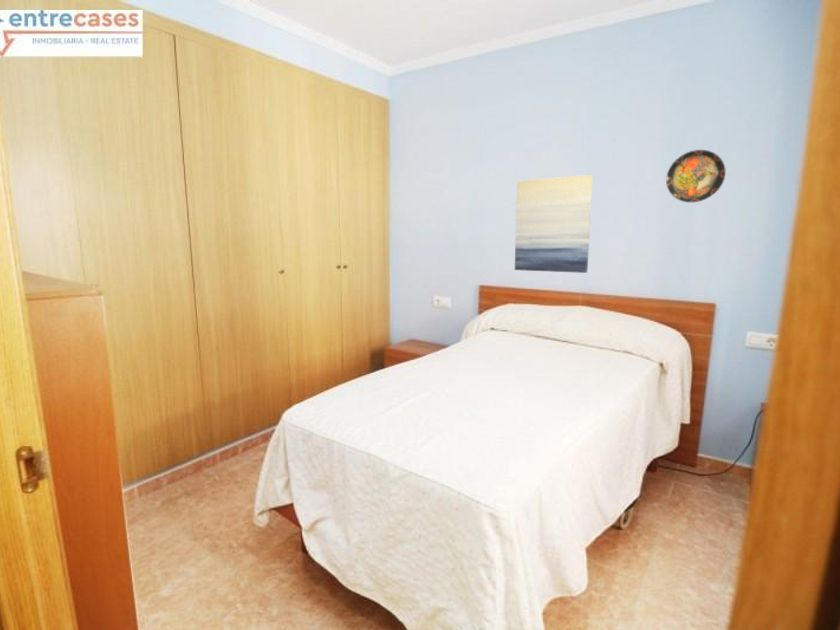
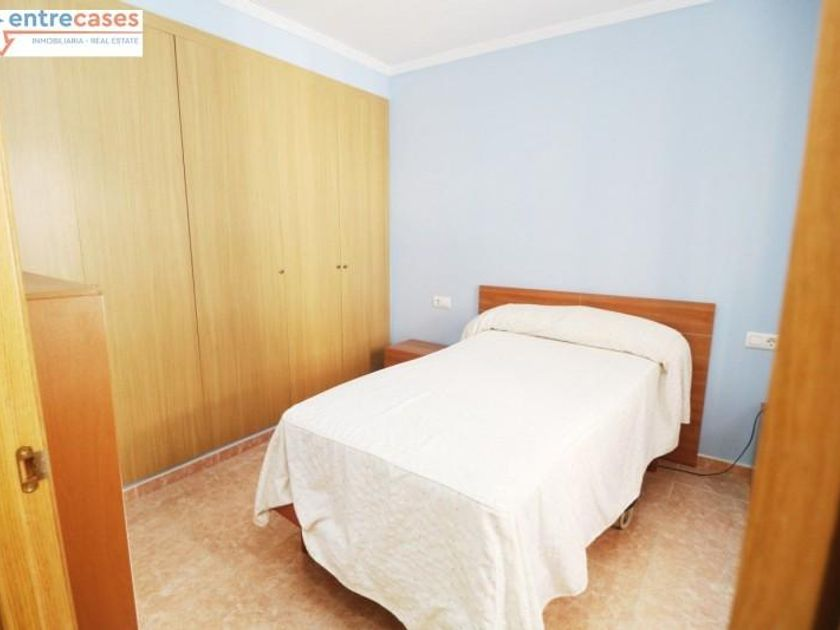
- wall art (551, 225)
- decorative plate (695, 176)
